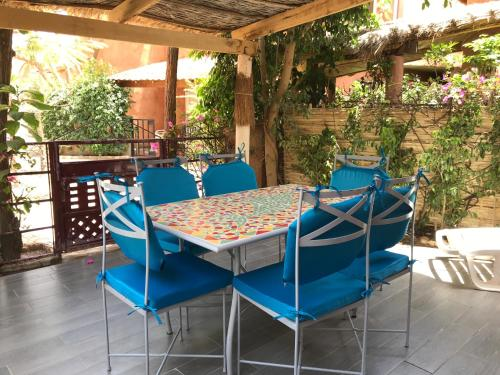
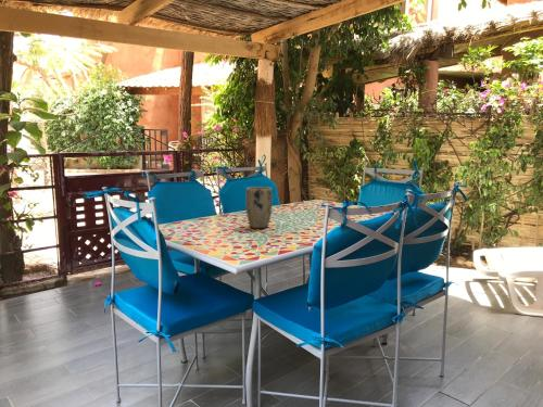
+ plant pot (258, 207)
